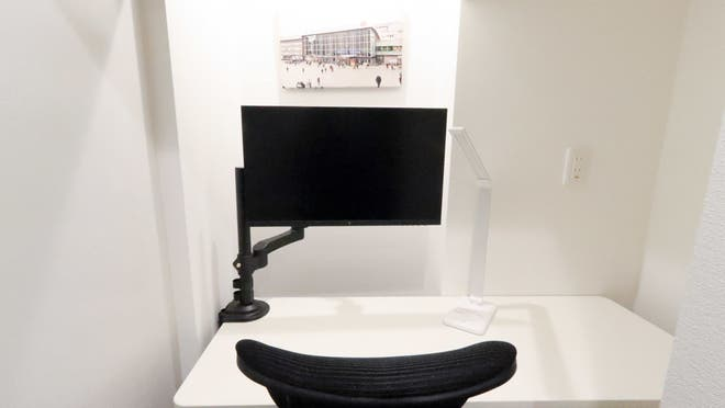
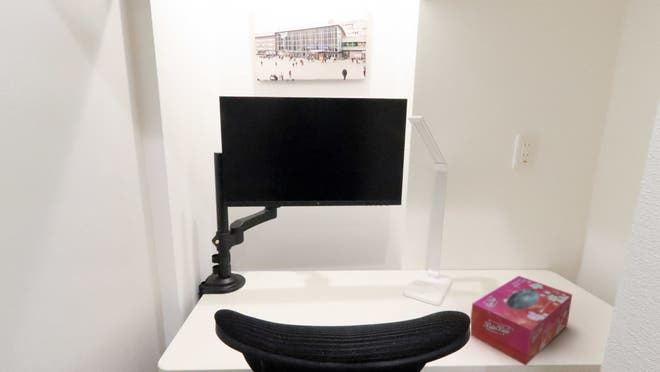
+ tissue box (521, 314)
